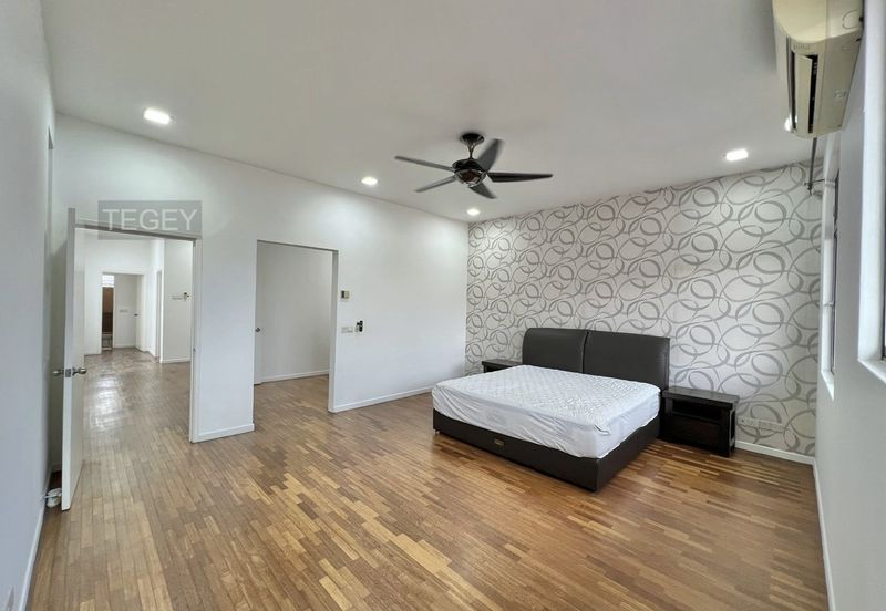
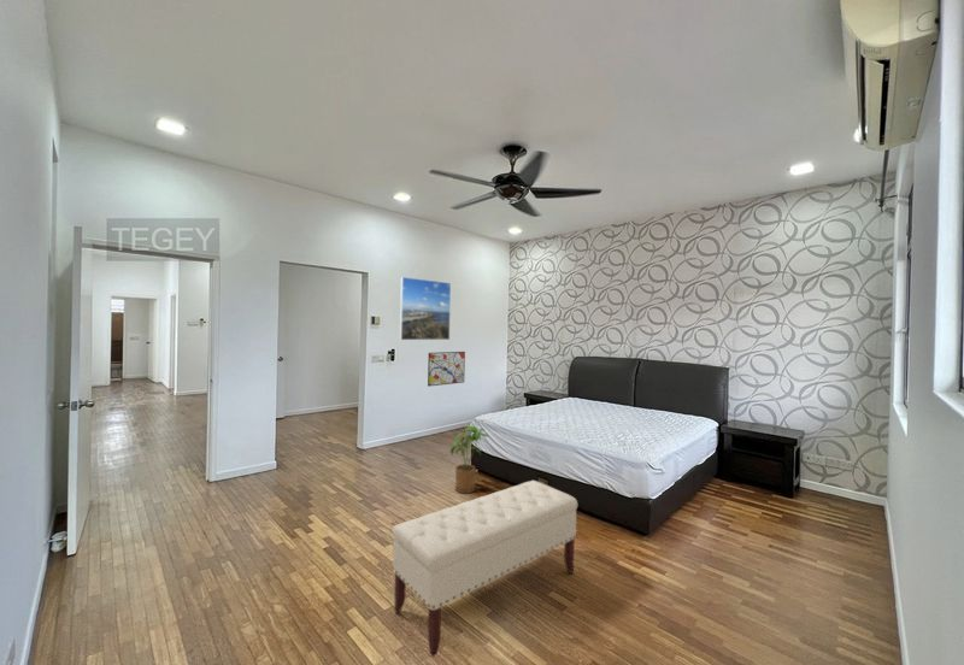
+ wall art (447, 367)
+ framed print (427, 310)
+ house plant (464, 459)
+ bench (492, 549)
